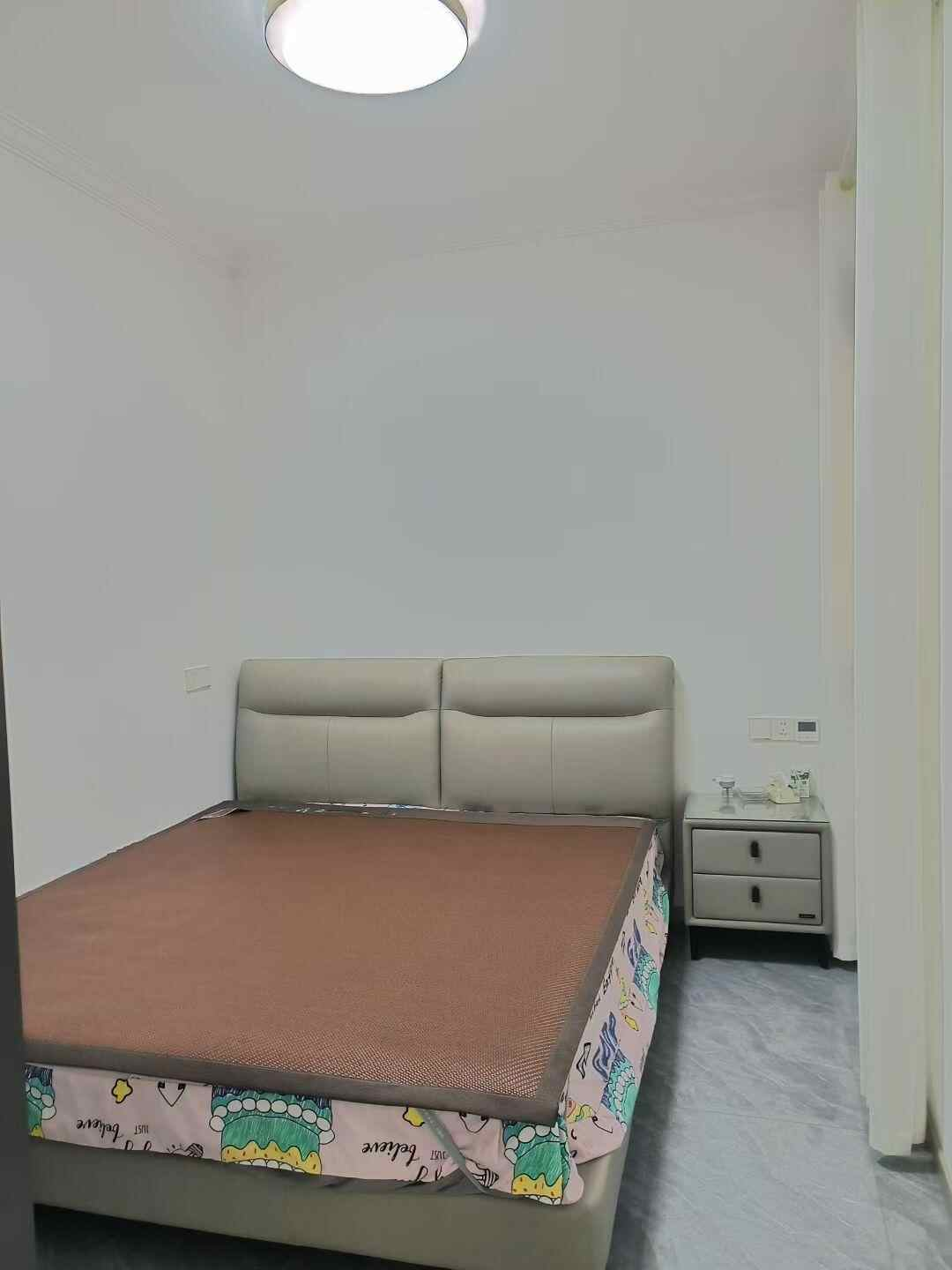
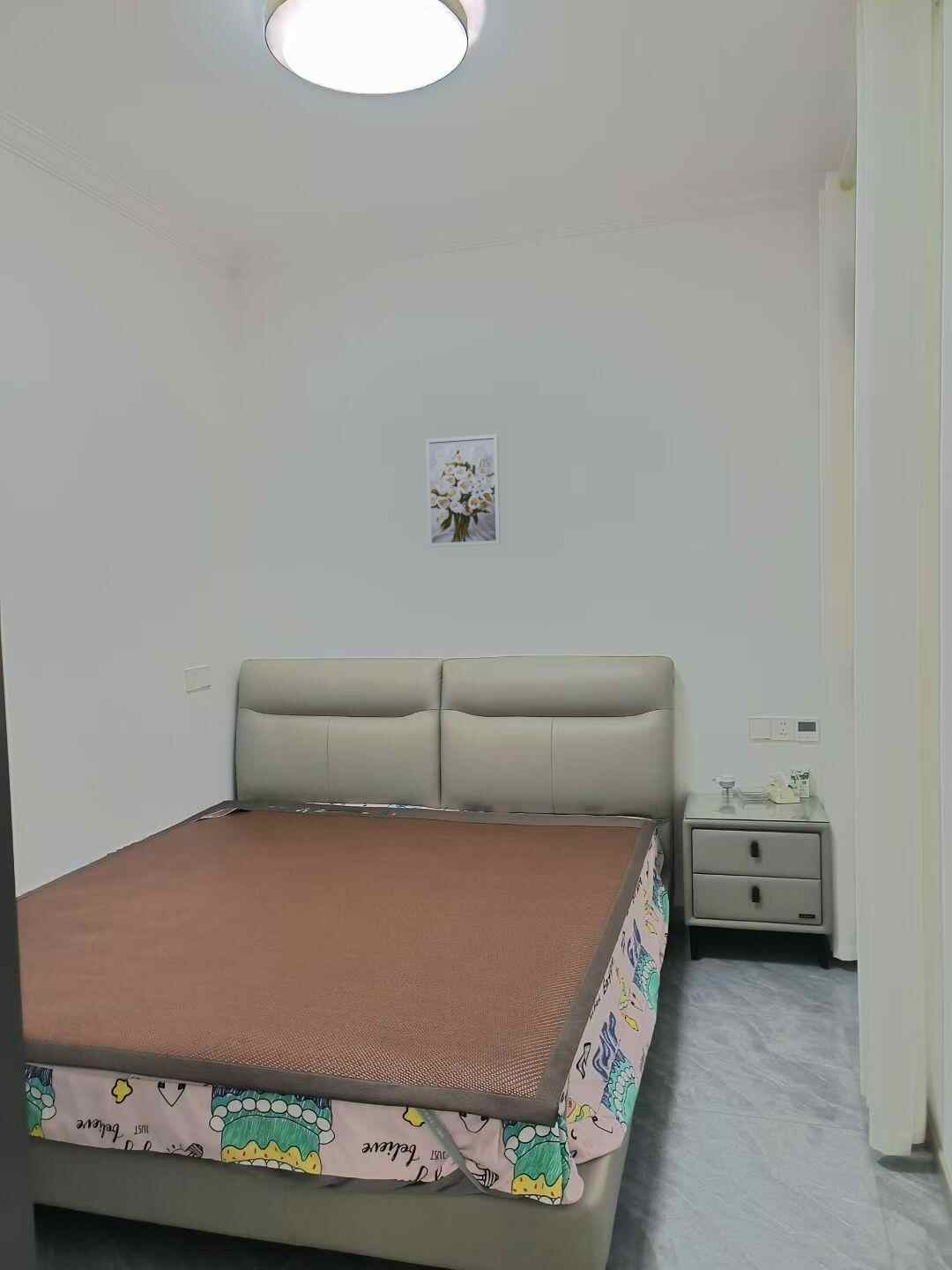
+ wall art (463, 491)
